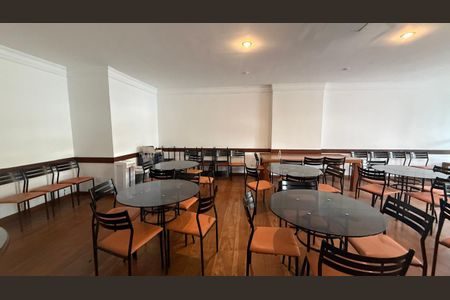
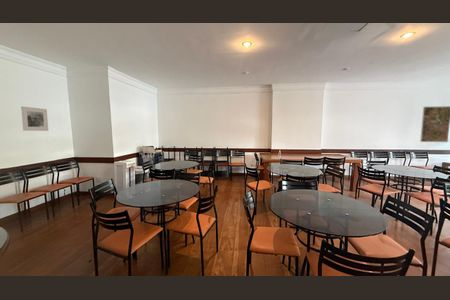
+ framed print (35, 119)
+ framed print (435, 124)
